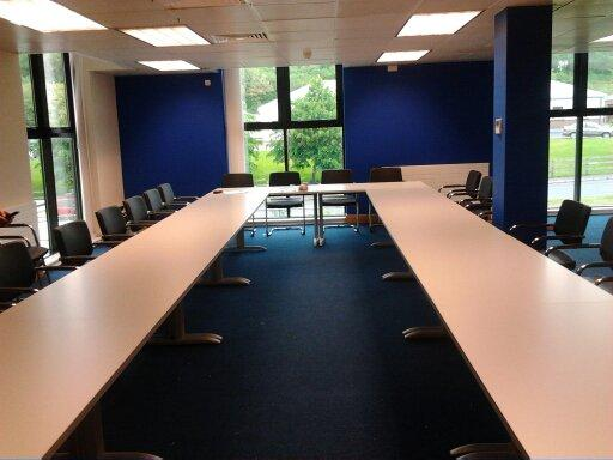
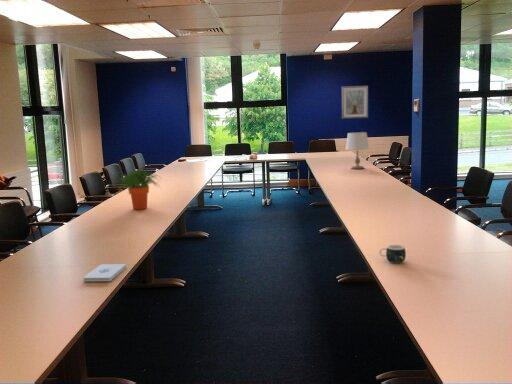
+ picture frame (354, 102)
+ table lamp (357, 150)
+ potted plant (138, 189)
+ mug (392, 253)
+ notepad (105, 272)
